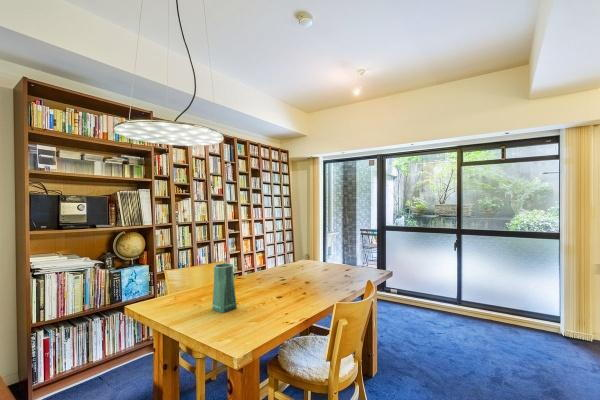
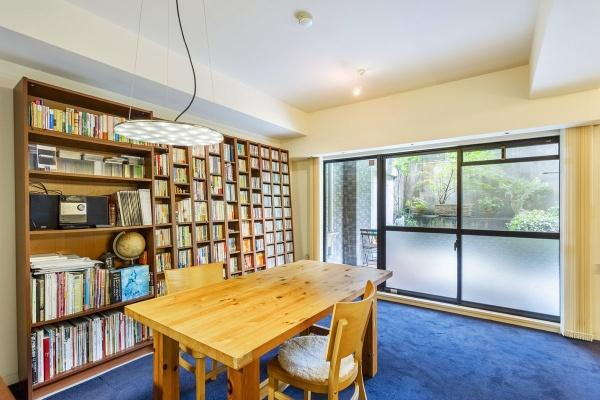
- vase (224, 286)
